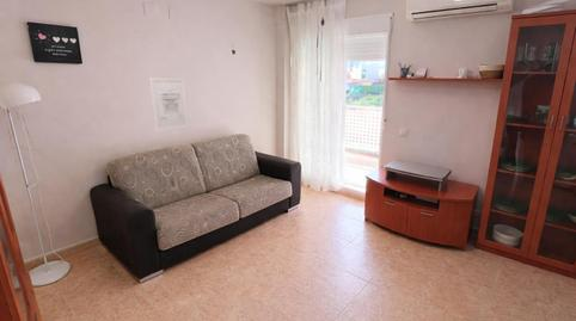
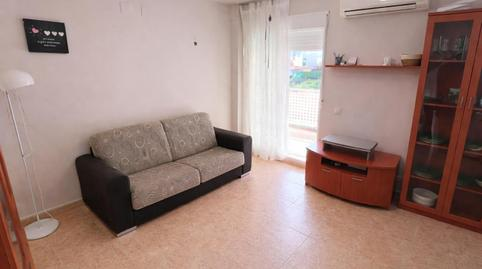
- wall art (171, 104)
